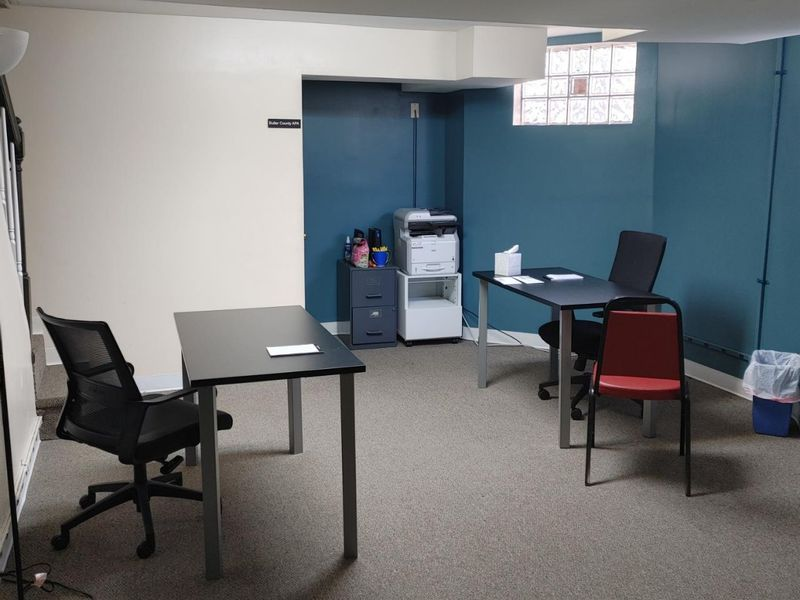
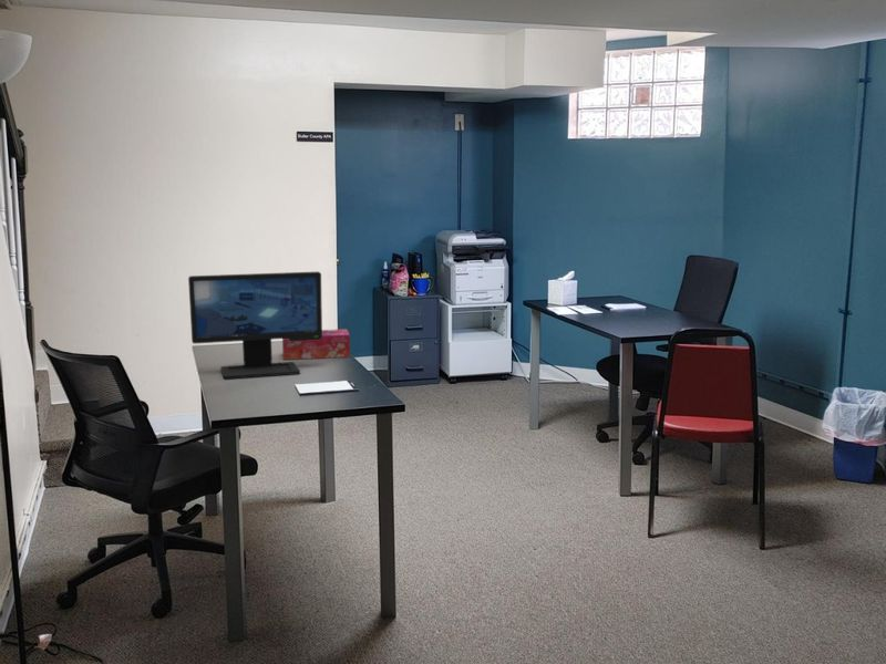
+ tissue box (316, 343)
+ computer monitor (257, 322)
